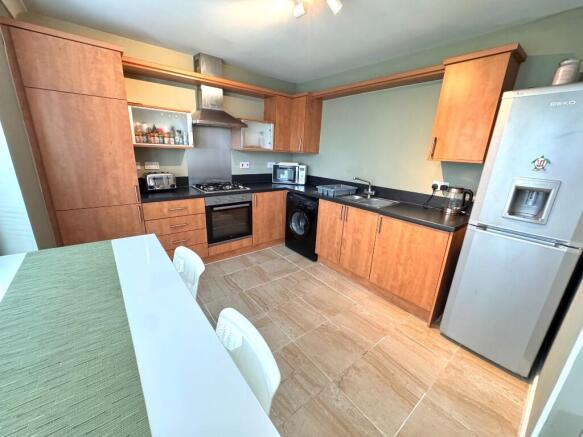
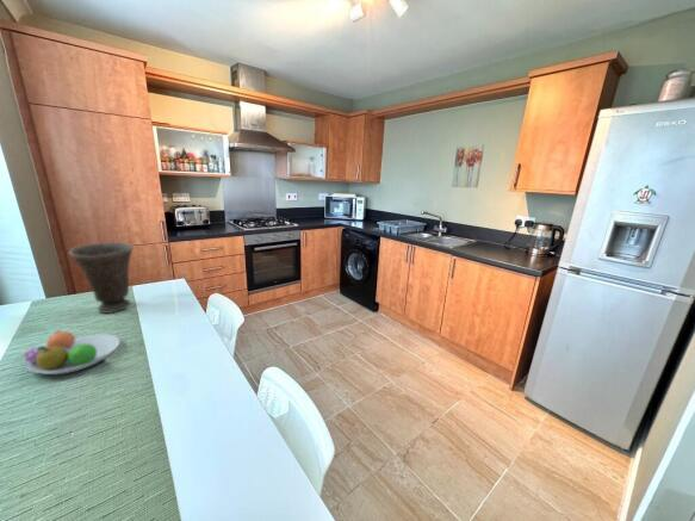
+ fruit bowl (74, 346)
+ wall art (466, 167)
+ vase (107, 279)
